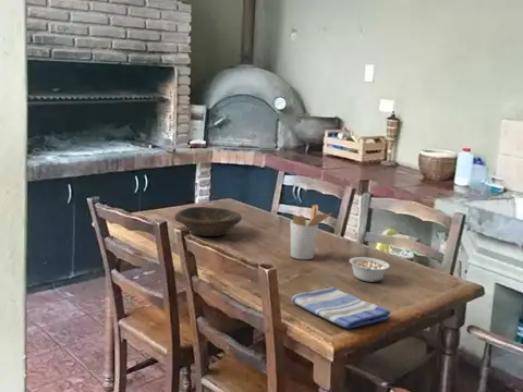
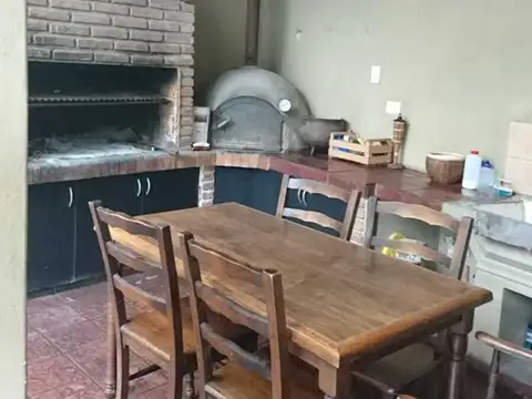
- utensil holder (309, 232)
- dish towel (339, 306)
- legume (369, 269)
- wooden bowl (207, 222)
